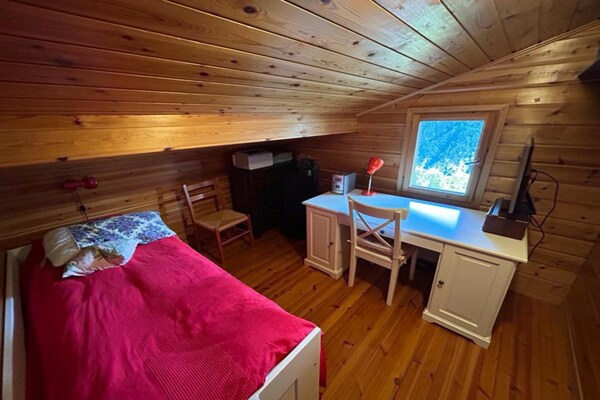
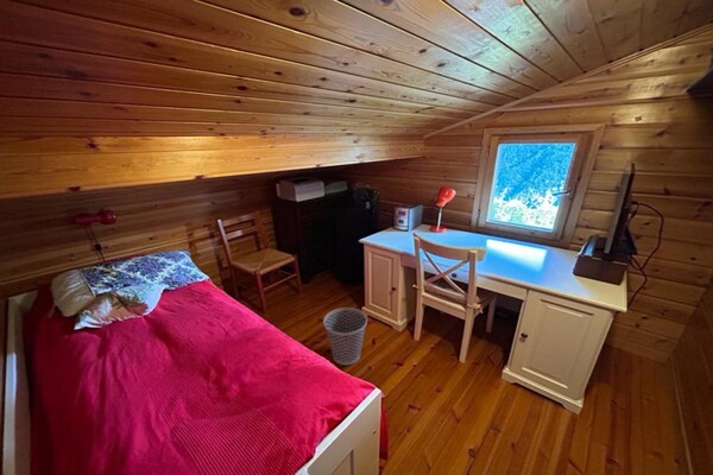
+ wastebasket (346, 337)
